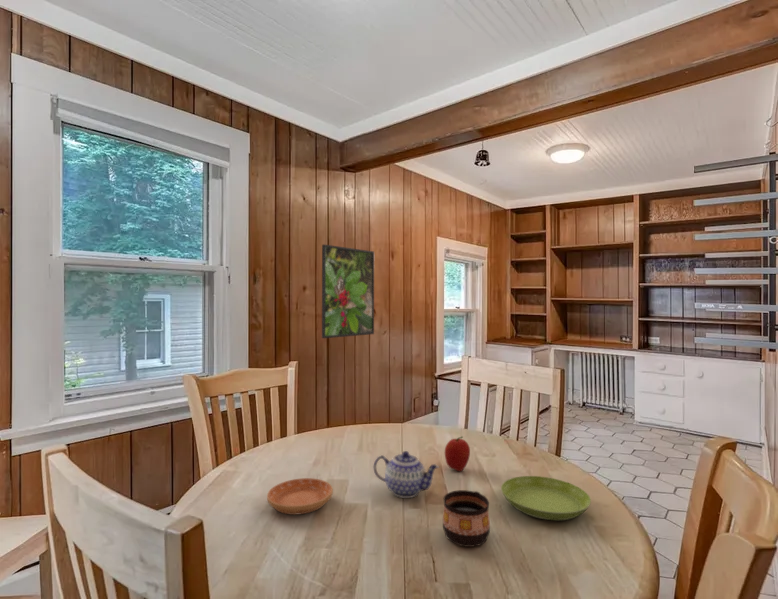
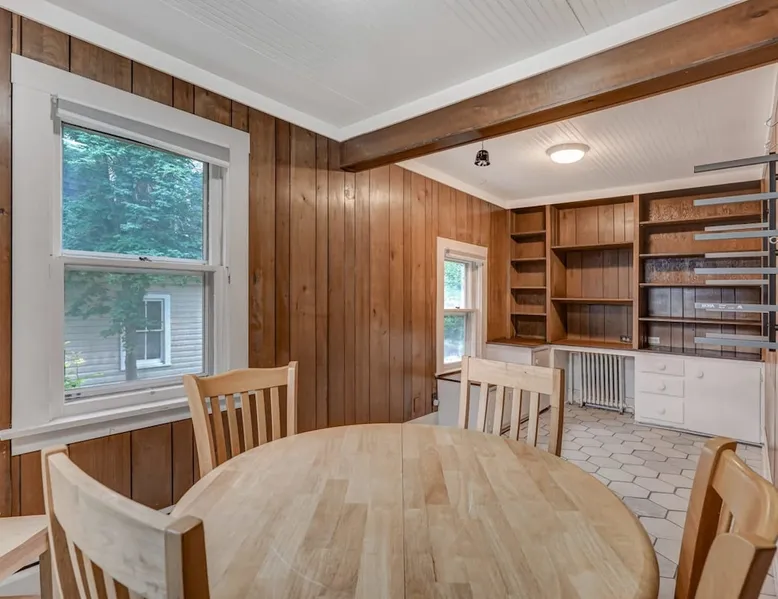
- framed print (349, 292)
- fruit (457, 452)
- cup (468, 517)
- saucer (544, 498)
- saucer (300, 496)
- teapot (405, 471)
